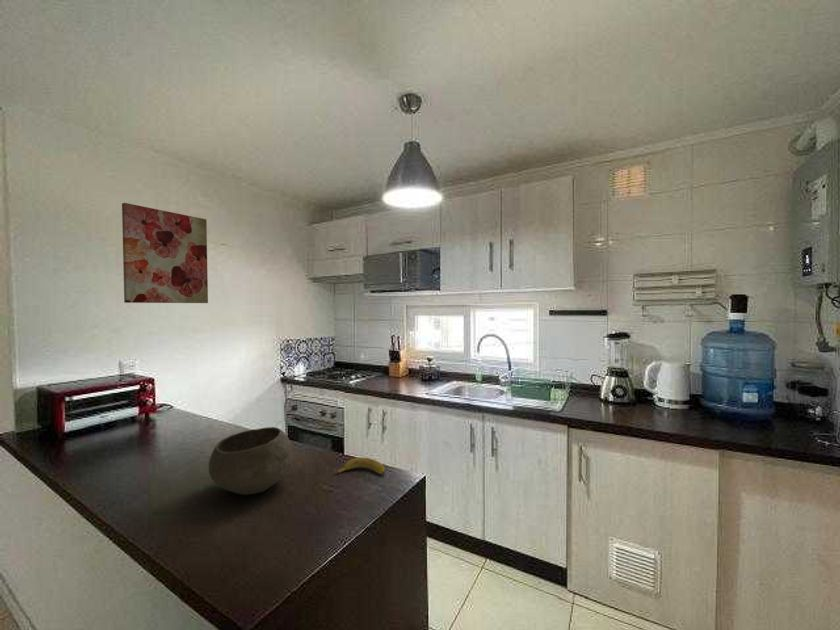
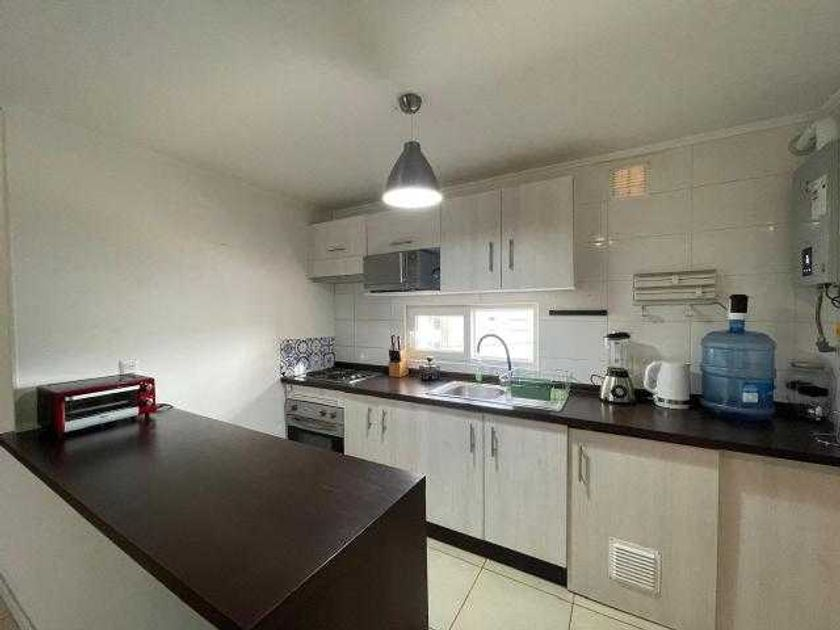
- bowl (252, 461)
- banana (361, 466)
- wall art (168, 257)
